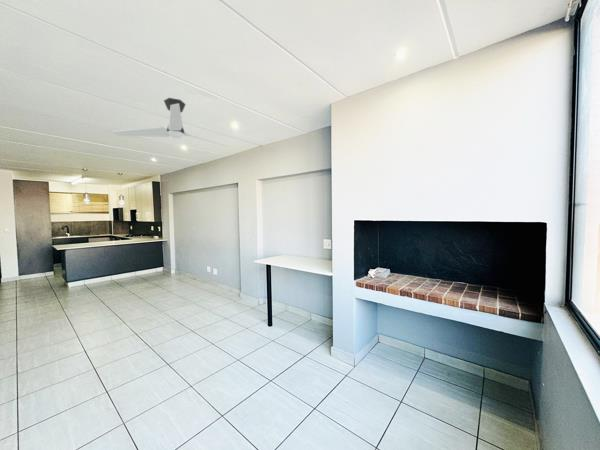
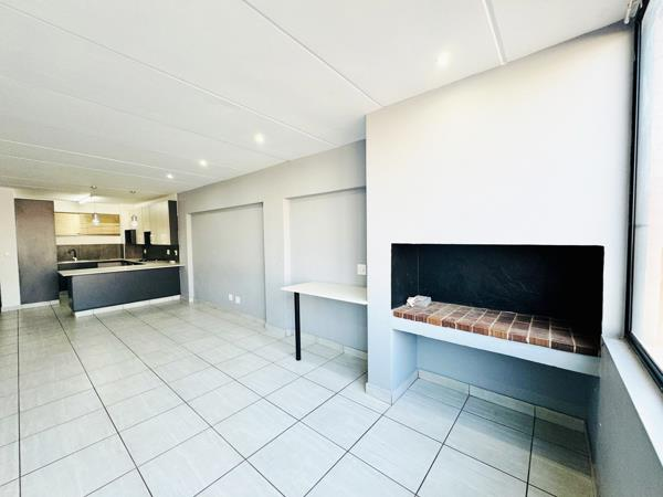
- ceiling fan (175, 114)
